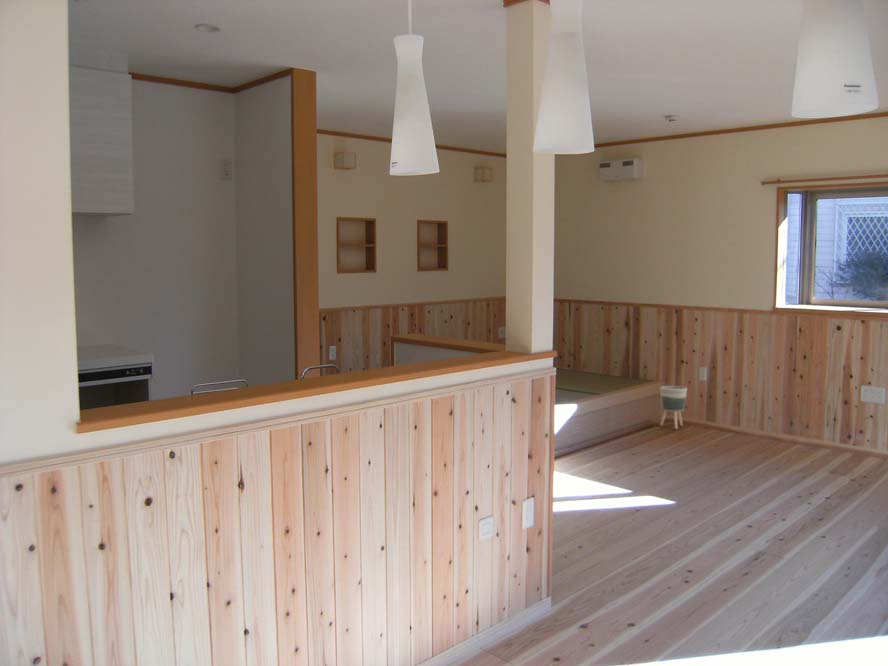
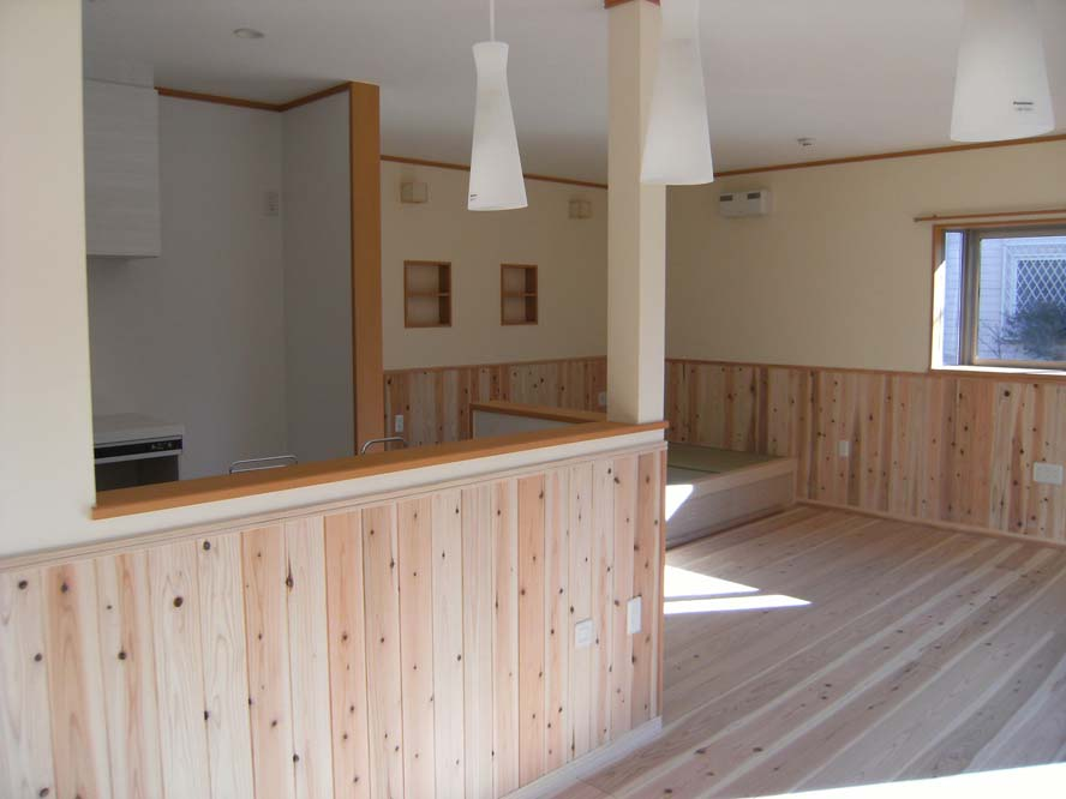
- planter (673, 407)
